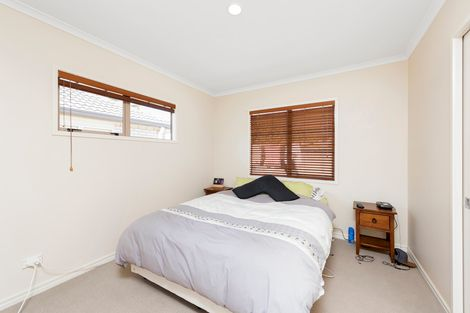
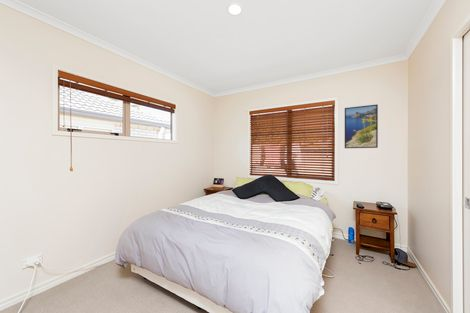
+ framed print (360, 127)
